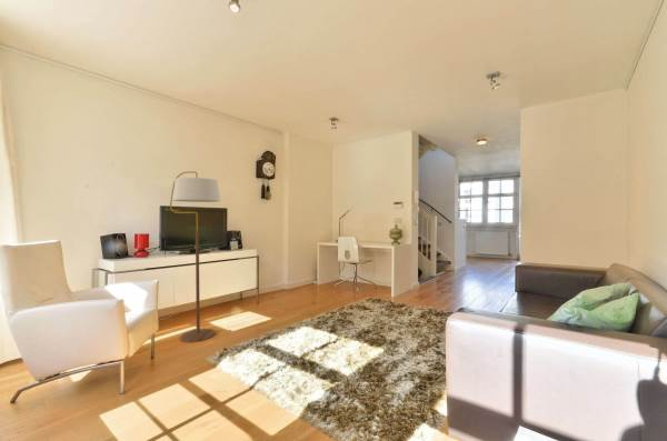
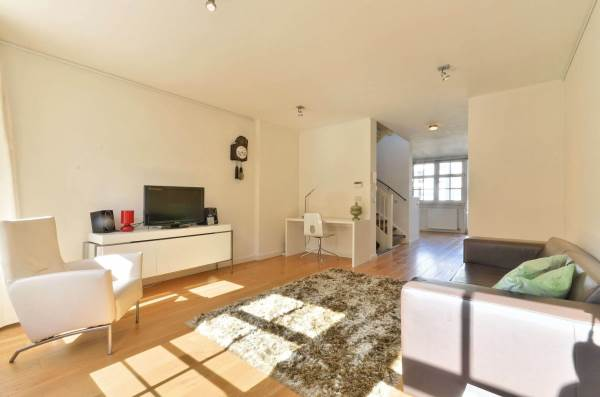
- floor lamp (196, 253)
